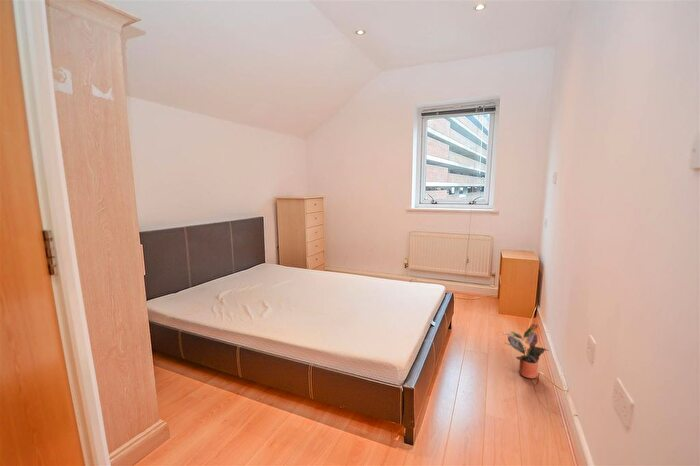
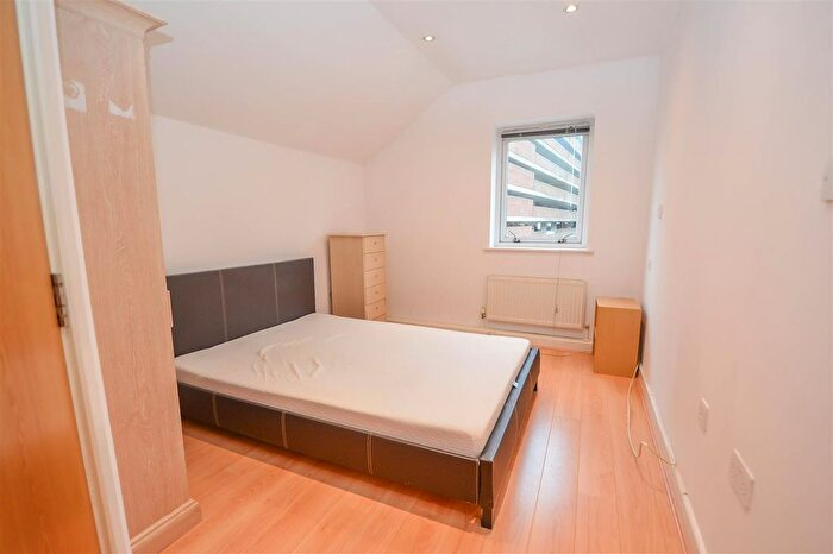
- potted plant (523, 350)
